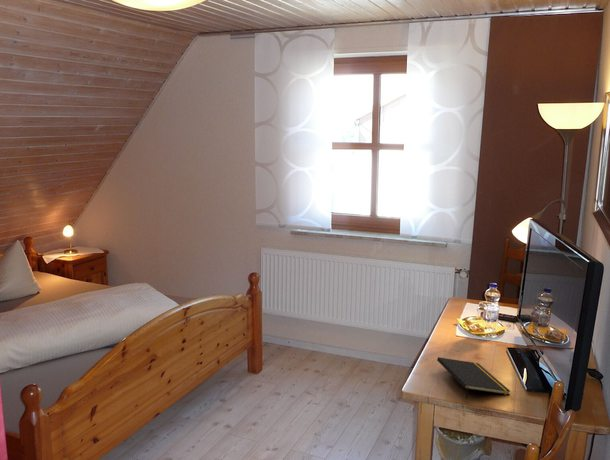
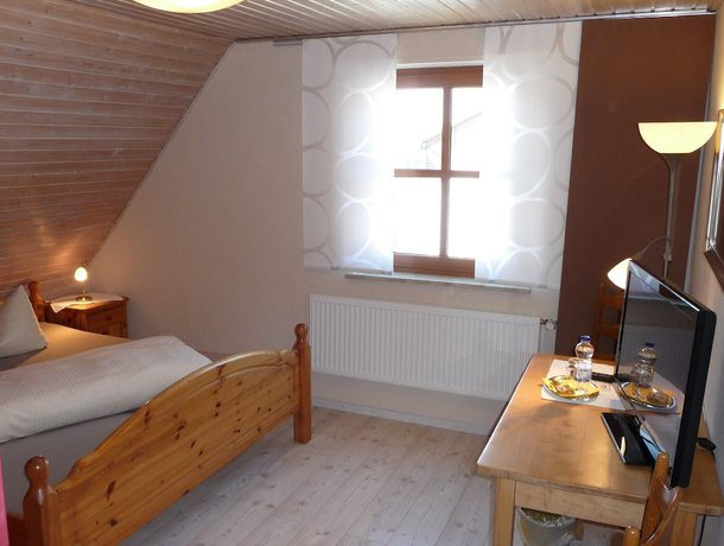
- notepad (472, 375)
